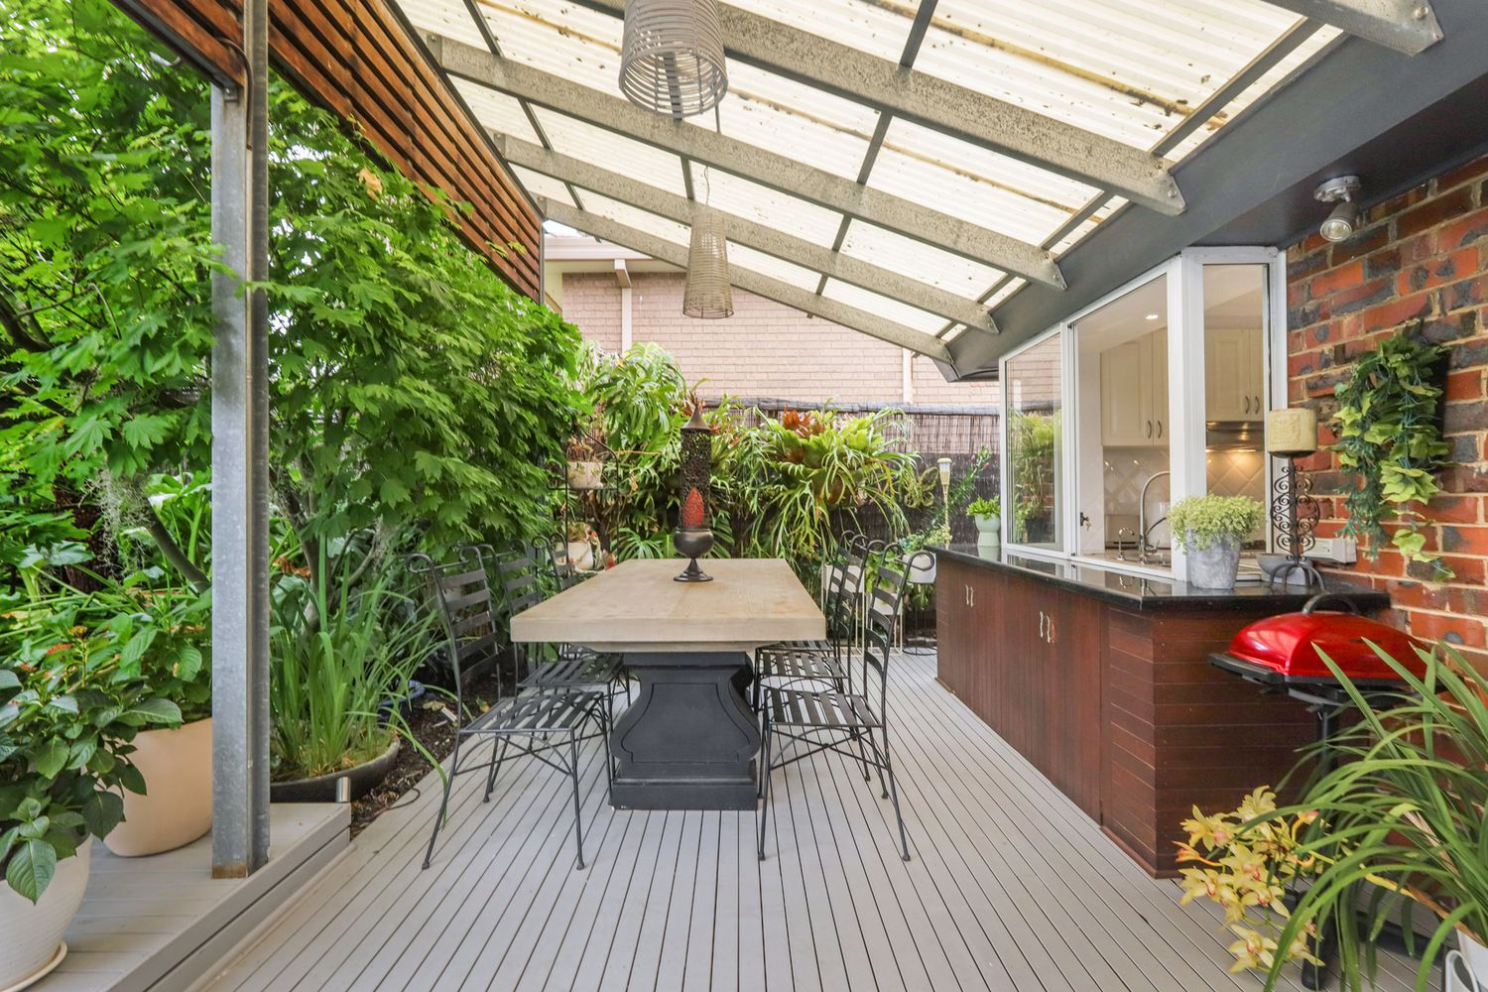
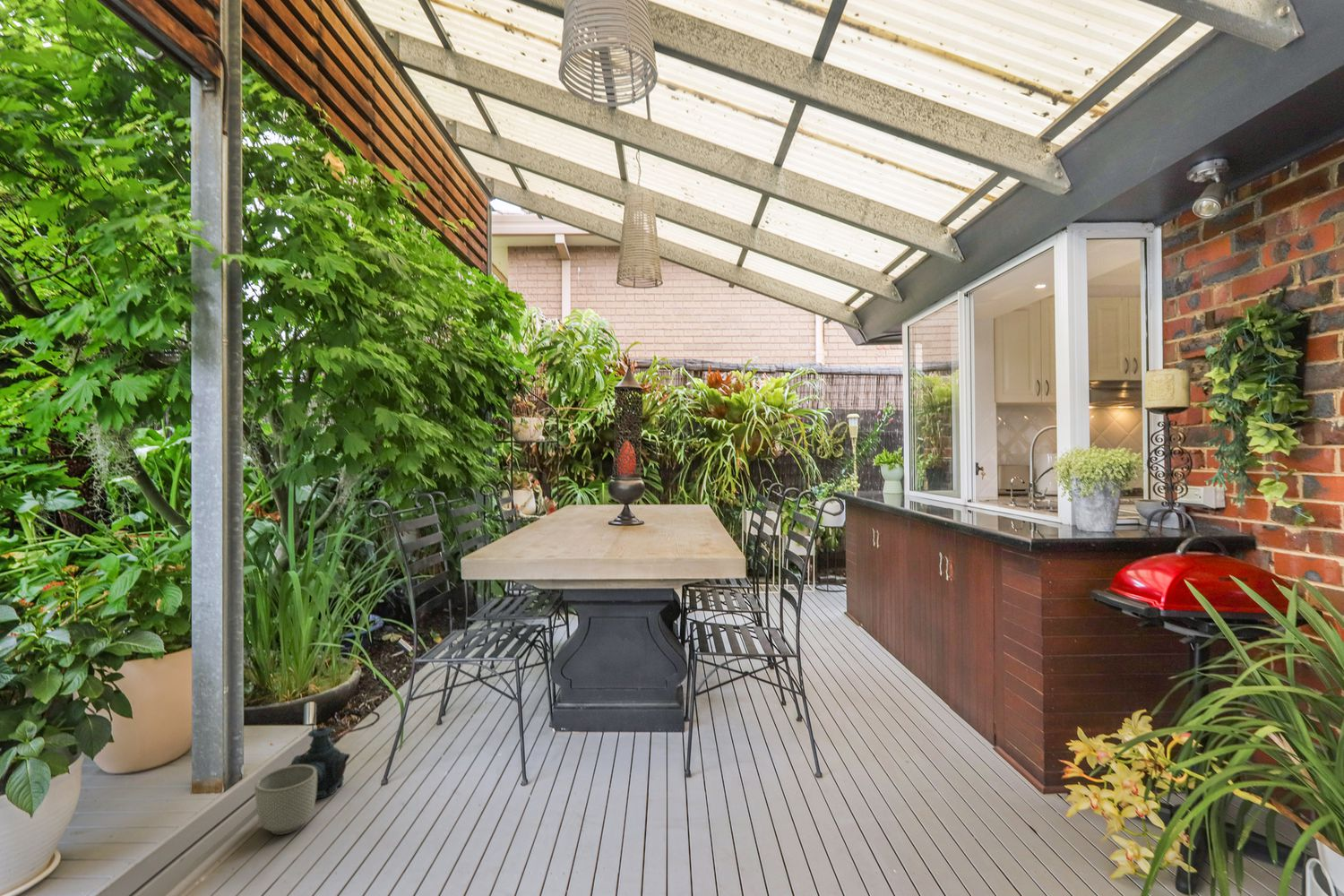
+ planter (287, 802)
+ lantern (321, 748)
